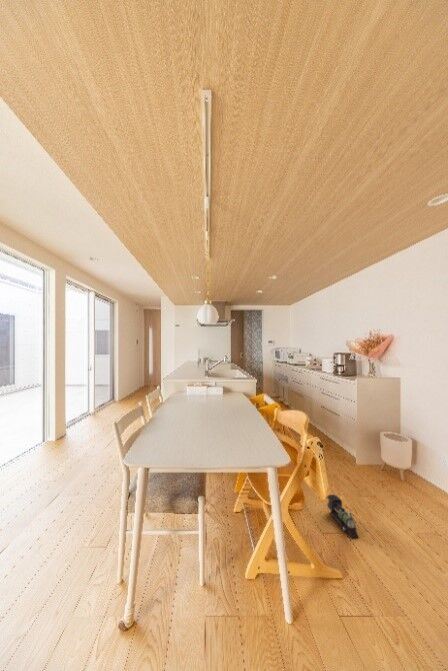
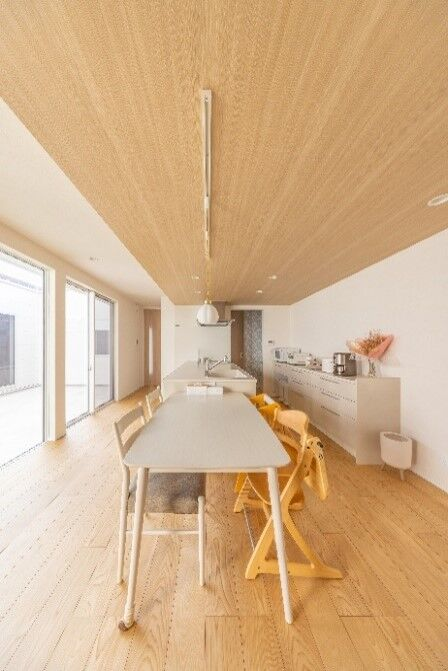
- toy train (342, 512)
